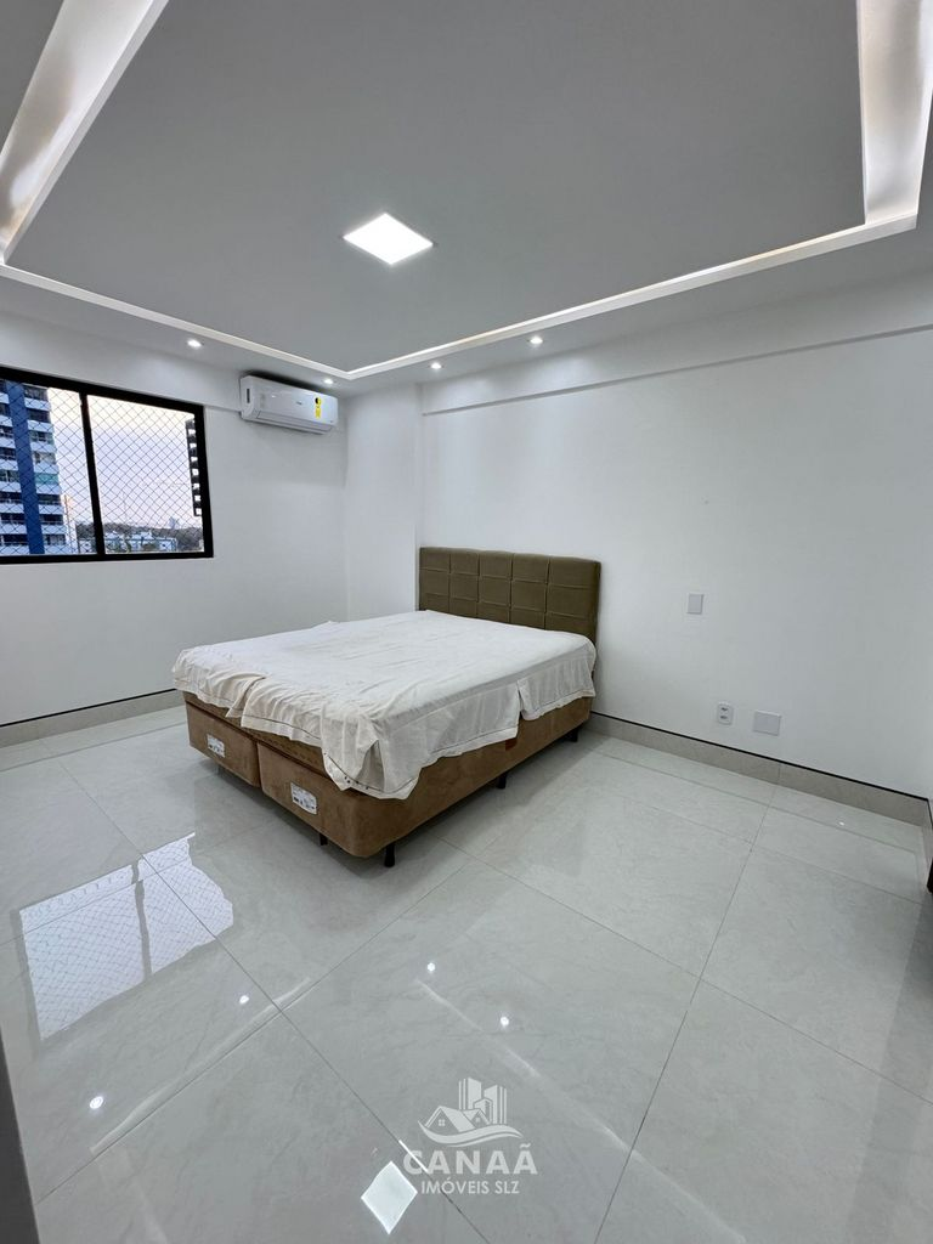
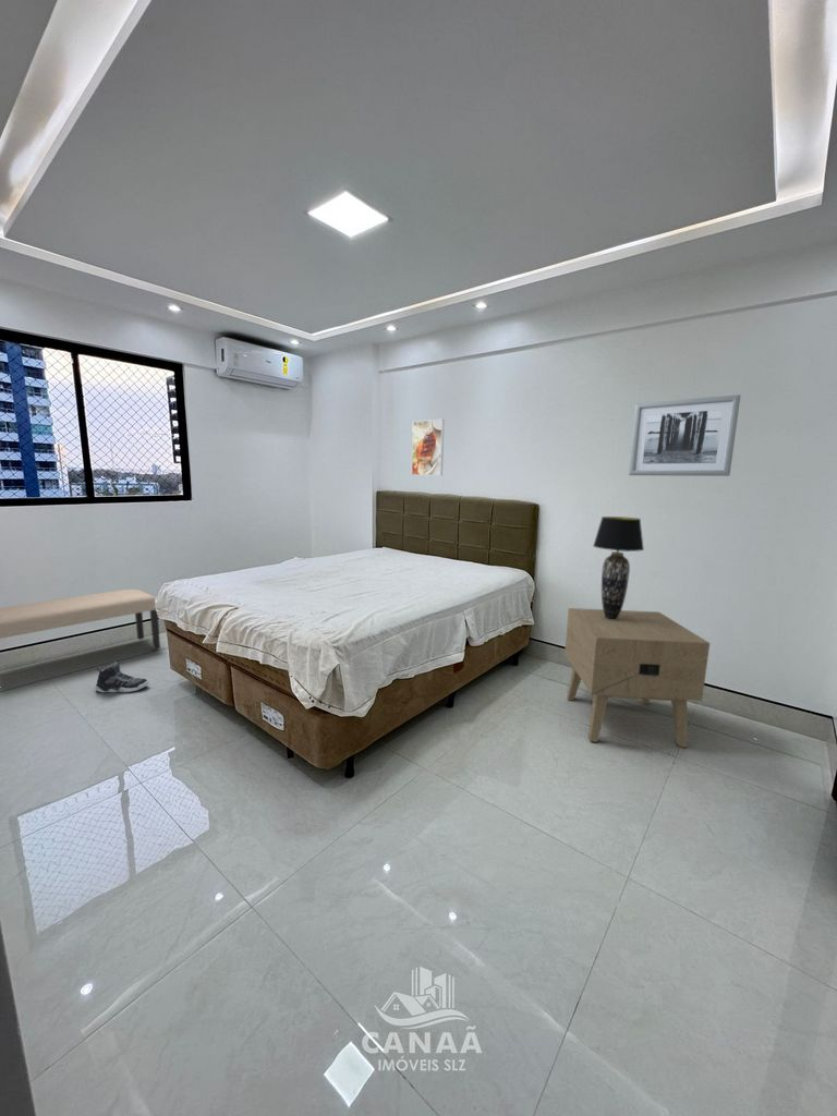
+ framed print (427, 448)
+ nightstand (627, 674)
+ sneaker (121, 676)
+ wall art (680, 438)
+ bench (72, 624)
+ table lamp (616, 569)
